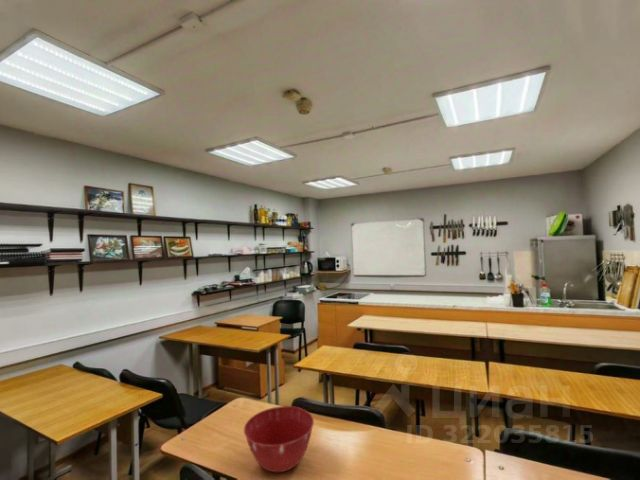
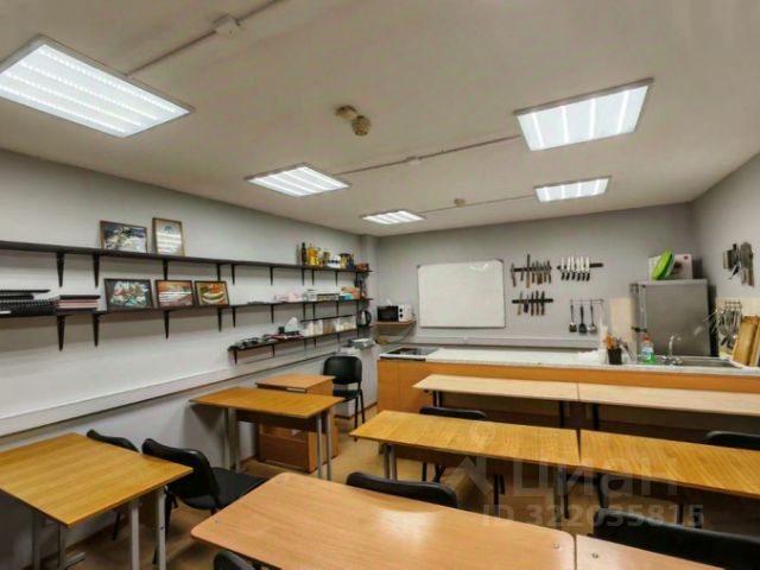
- mixing bowl (279, 442)
